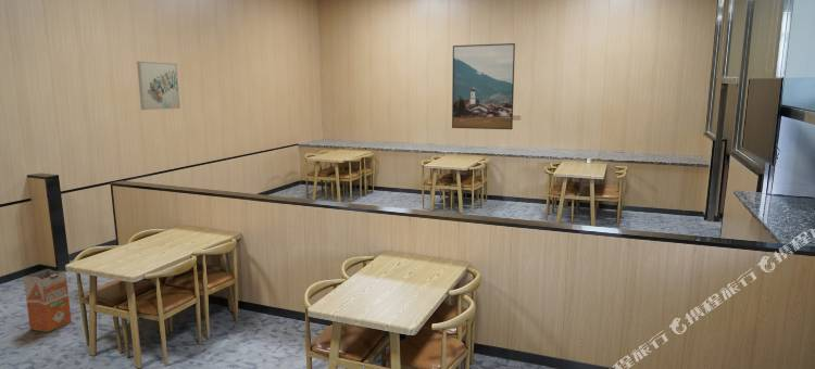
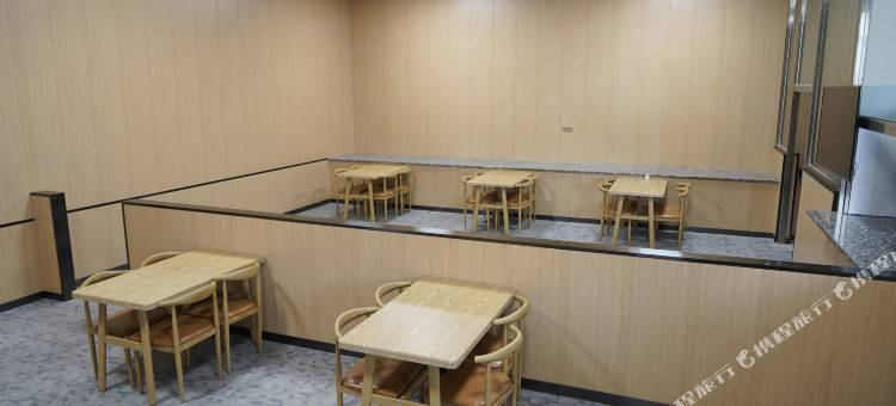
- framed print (481, 87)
- wall art (159, 86)
- waste bin (49, 298)
